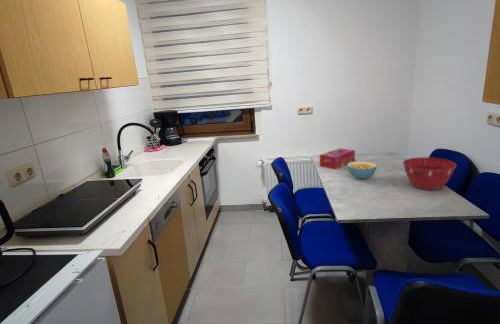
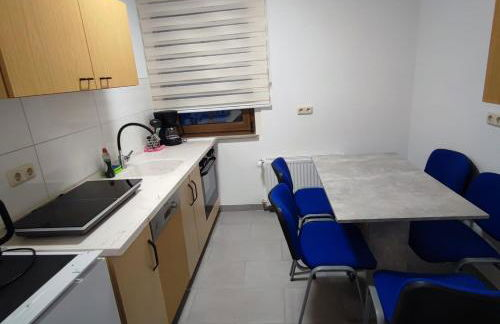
- cereal bowl (361, 171)
- tissue box (337, 158)
- mixing bowl (427, 174)
